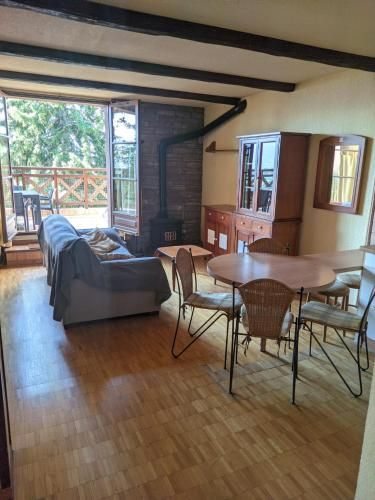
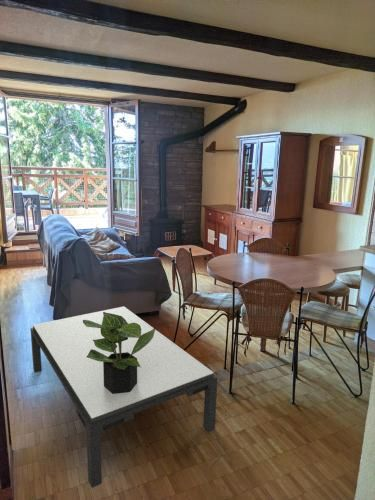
+ potted plant (113, 348)
+ coffee table (103, 372)
